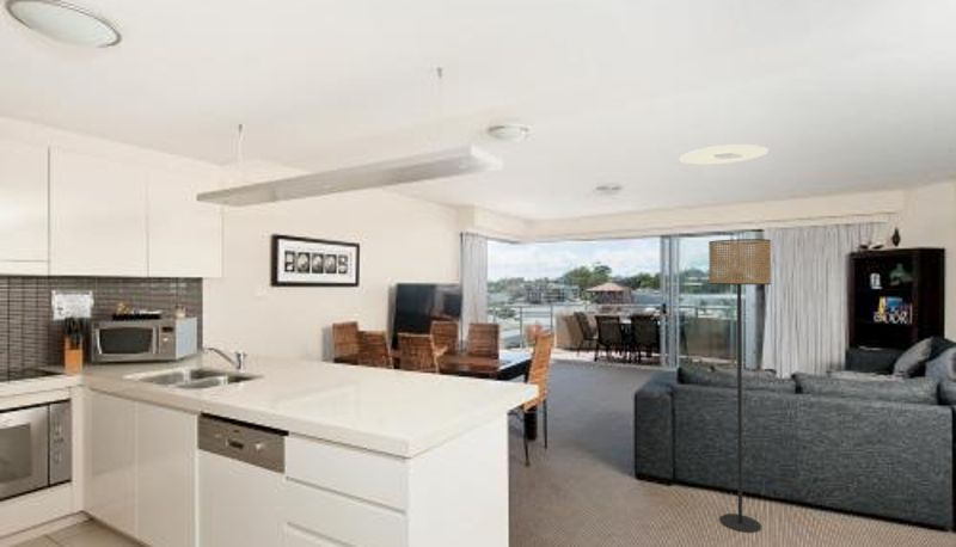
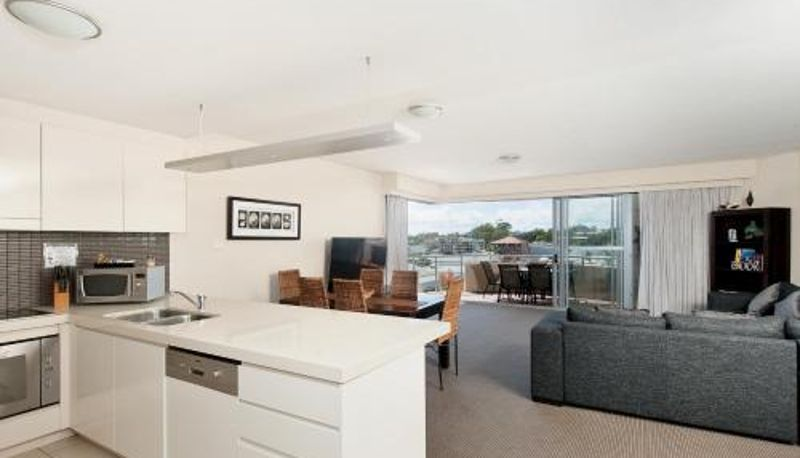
- ceiling light (722, 150)
- floor lamp (739, 381)
